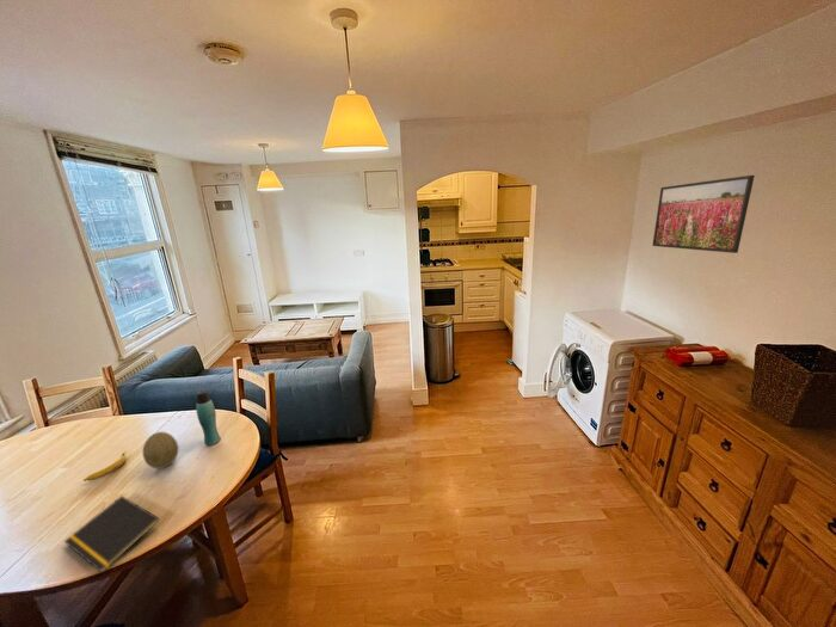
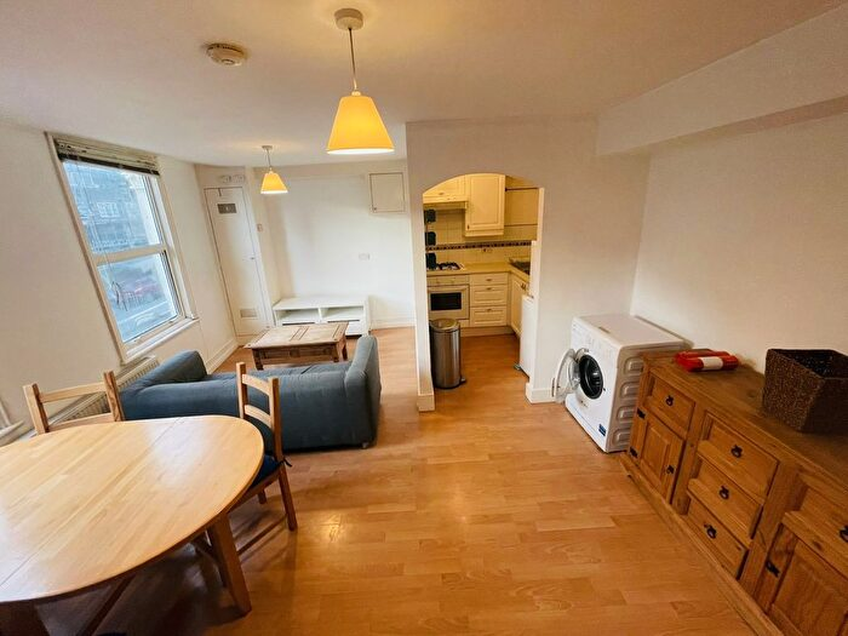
- notepad (112, 530)
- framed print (694, 216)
- banana (109, 466)
- fruit (160, 449)
- bottle (207, 417)
